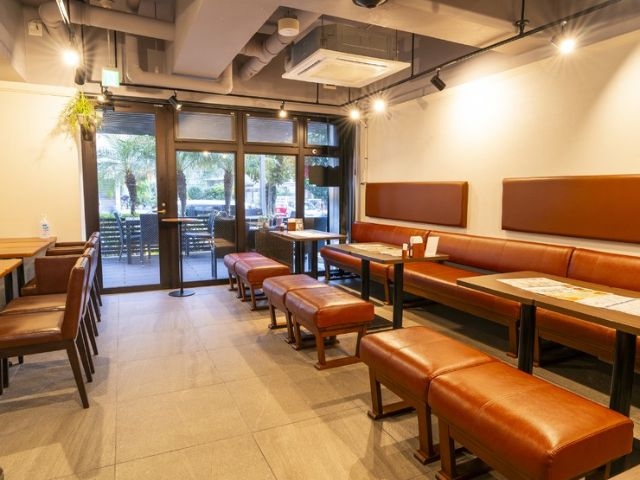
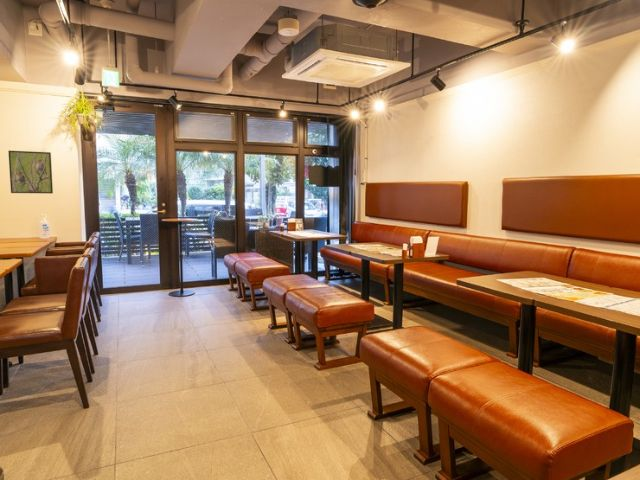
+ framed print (31, 172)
